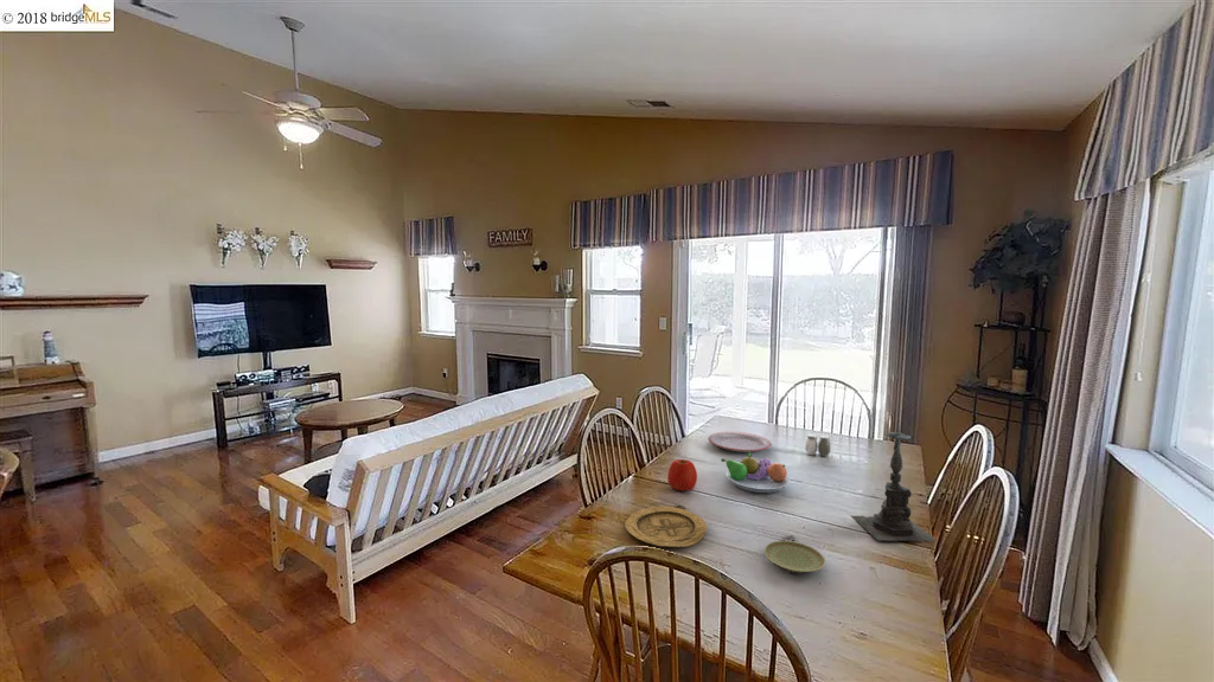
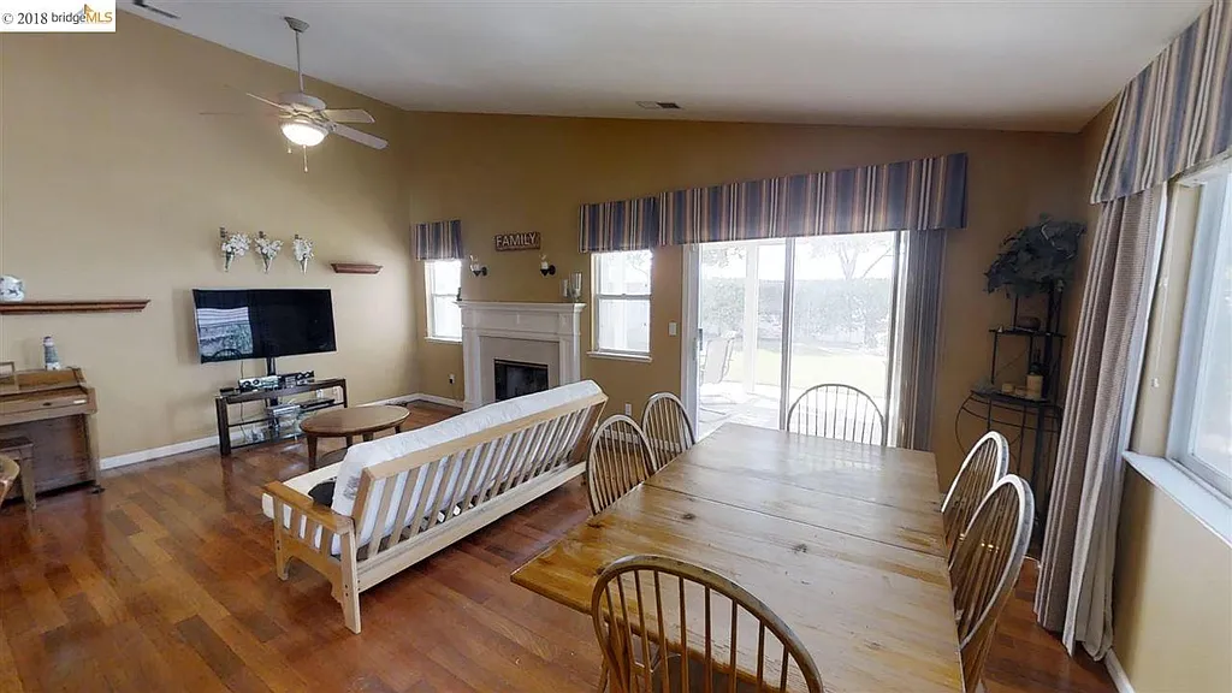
- plate (665, 525)
- plate (793, 558)
- salt and pepper shaker (817, 444)
- fruit bowl (754, 470)
- candle holder (895, 474)
- apple (682, 472)
- plate (739, 442)
